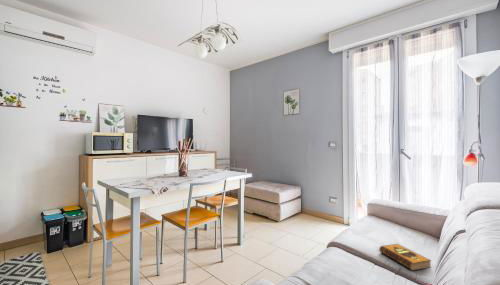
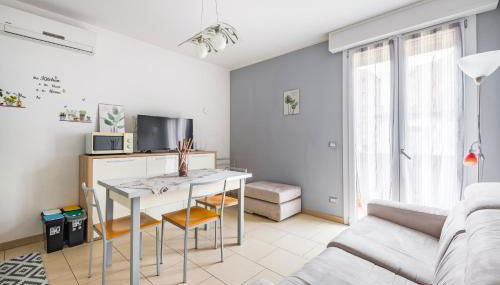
- hardback book (403, 256)
